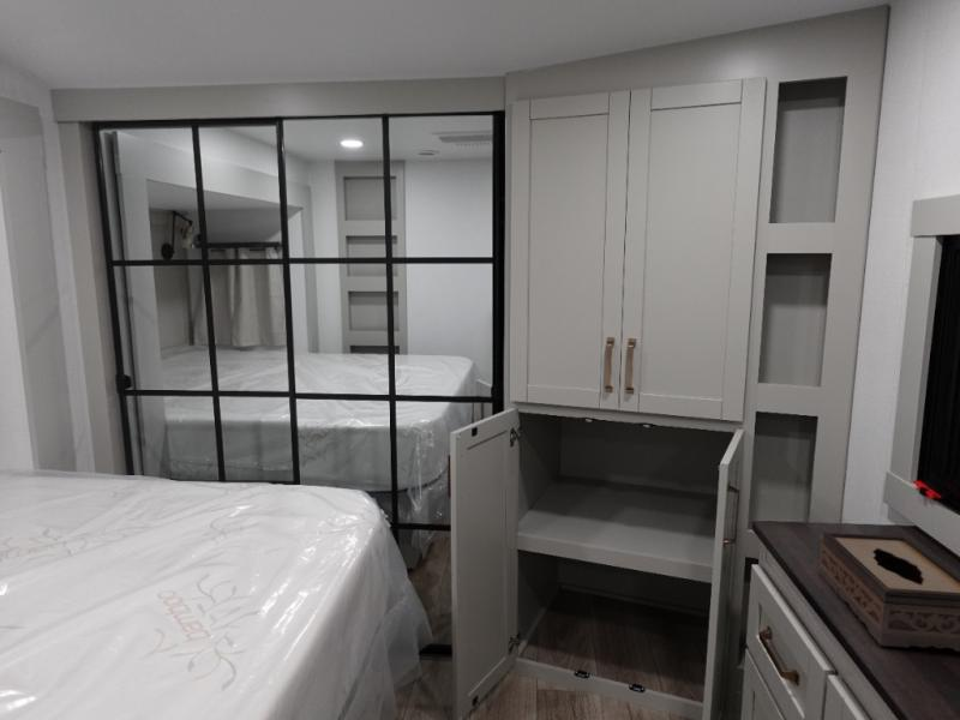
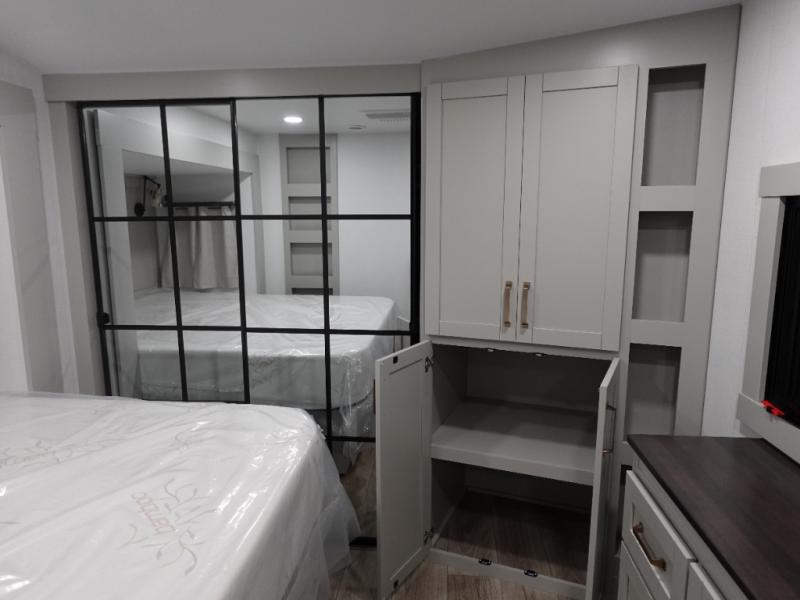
- tissue box (894, 586)
